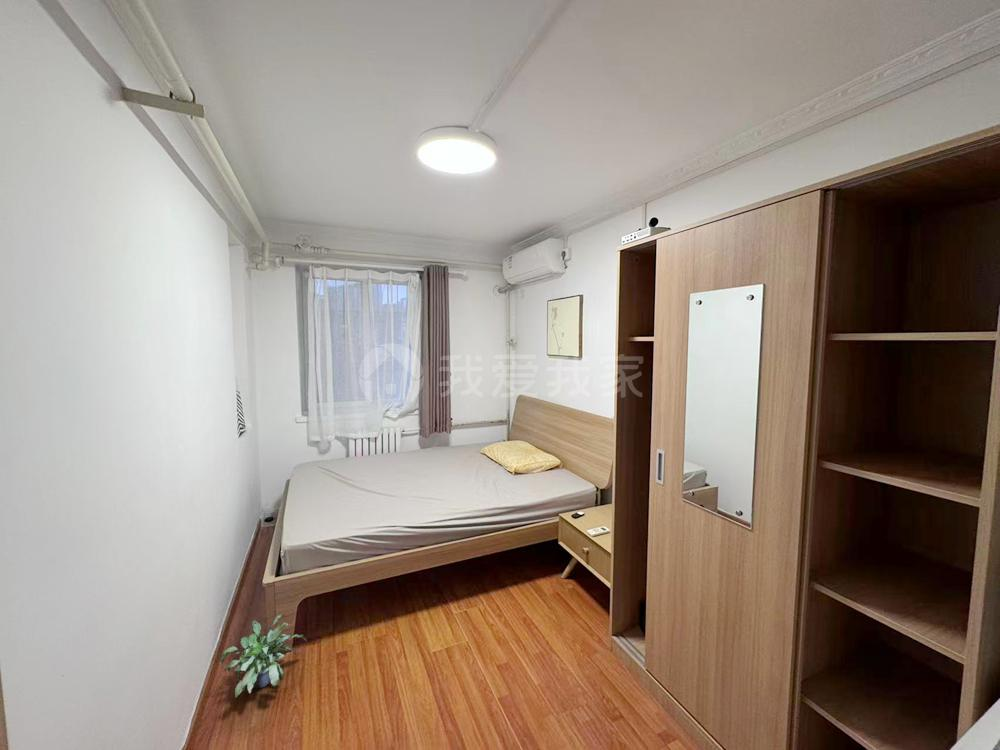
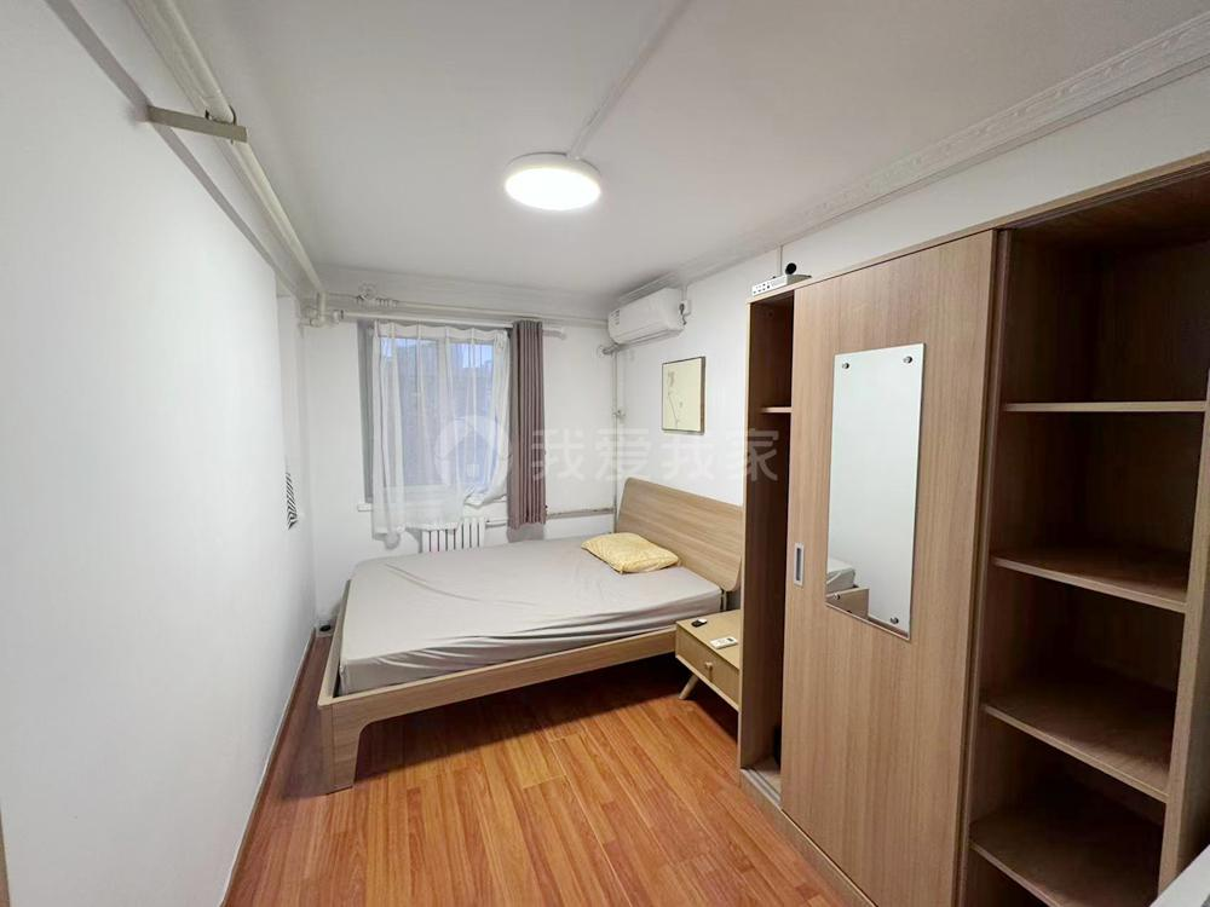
- potted plant (264, 655)
